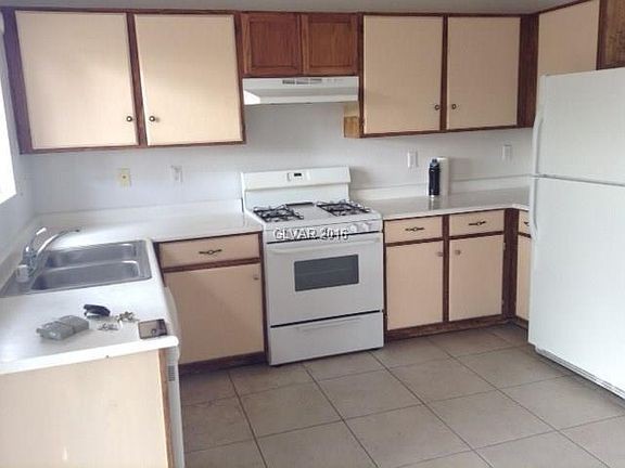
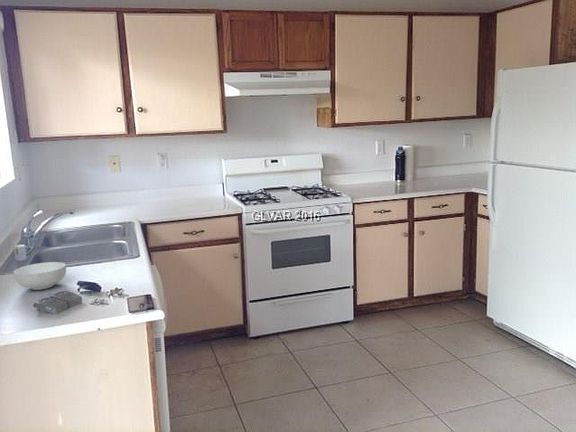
+ cereal bowl (41, 276)
